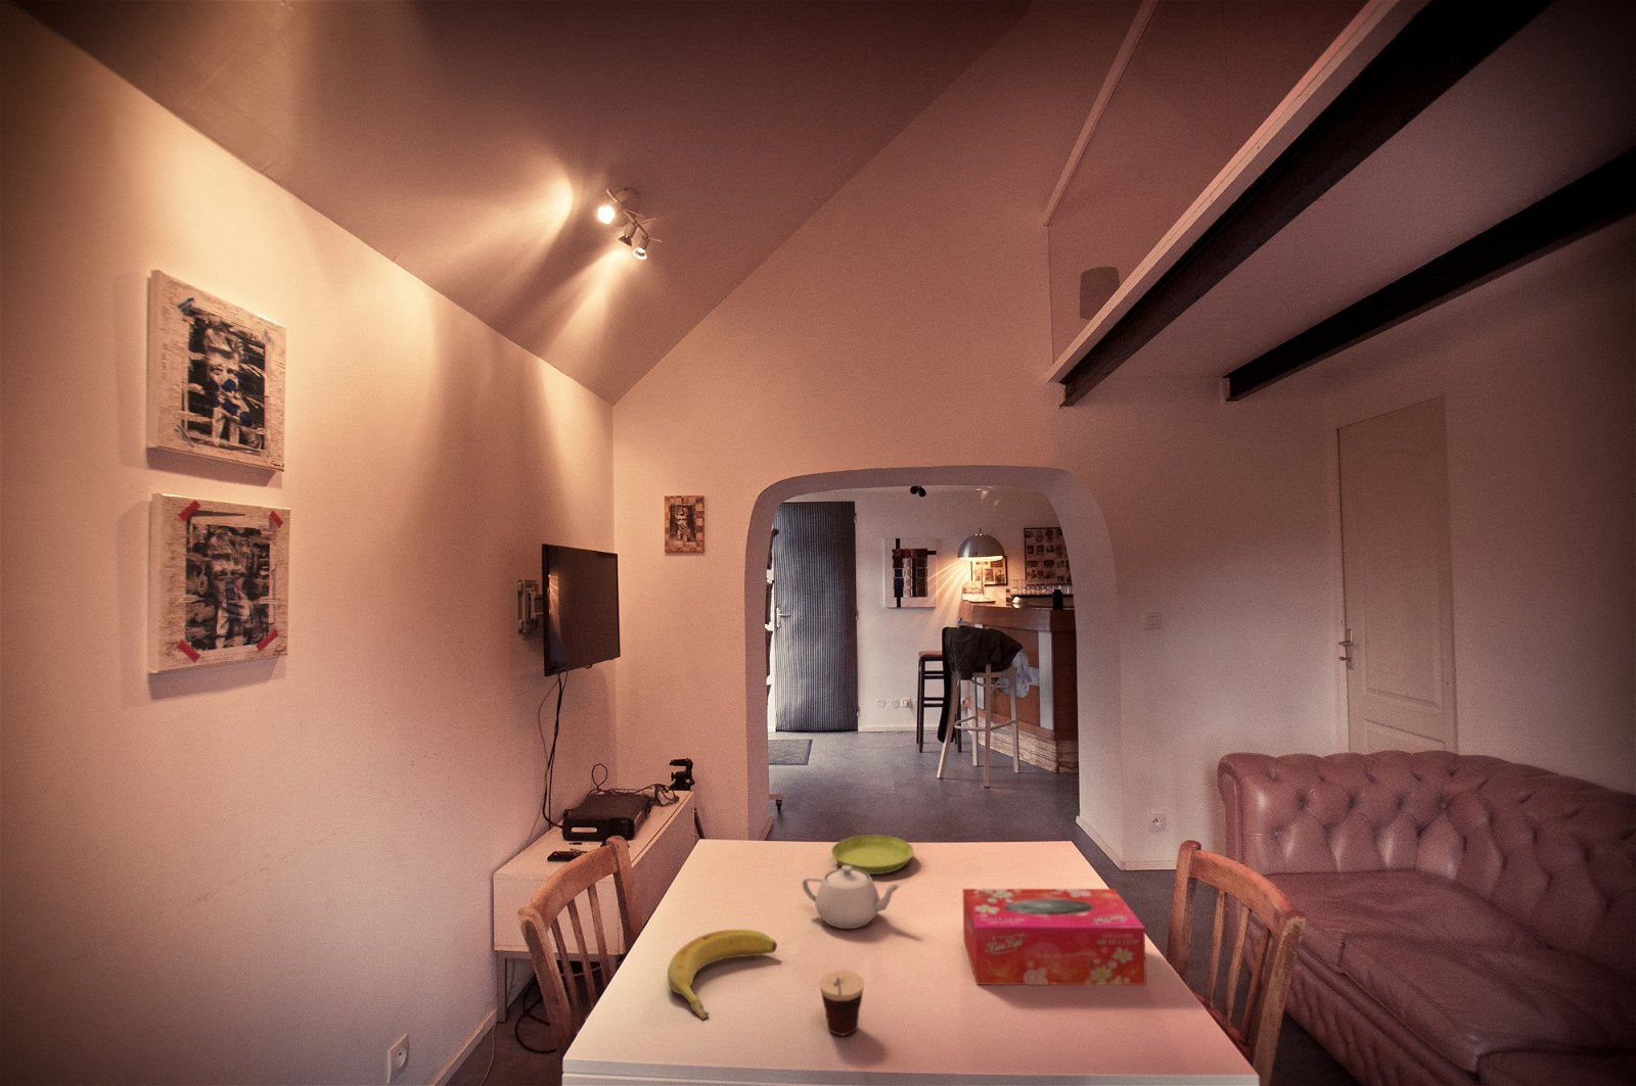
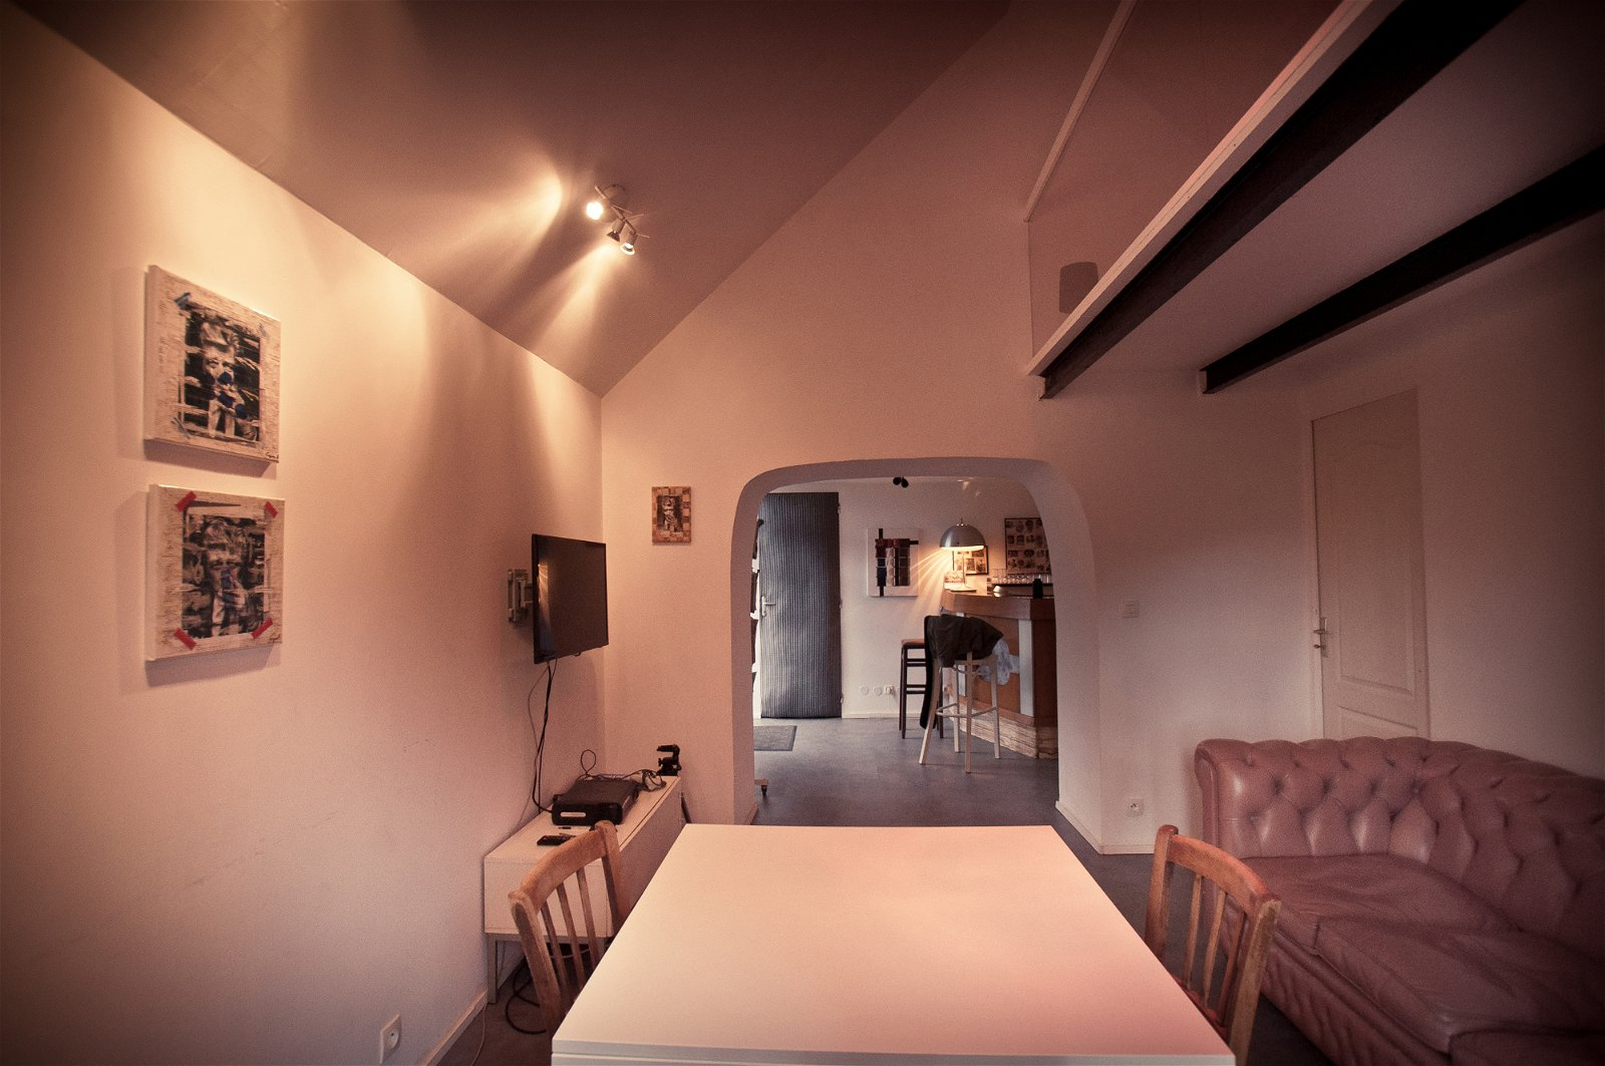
- banana (716, 960)
- cup (839, 999)
- saucer (872, 856)
- teapot (850, 893)
- tissue box (1048, 933)
